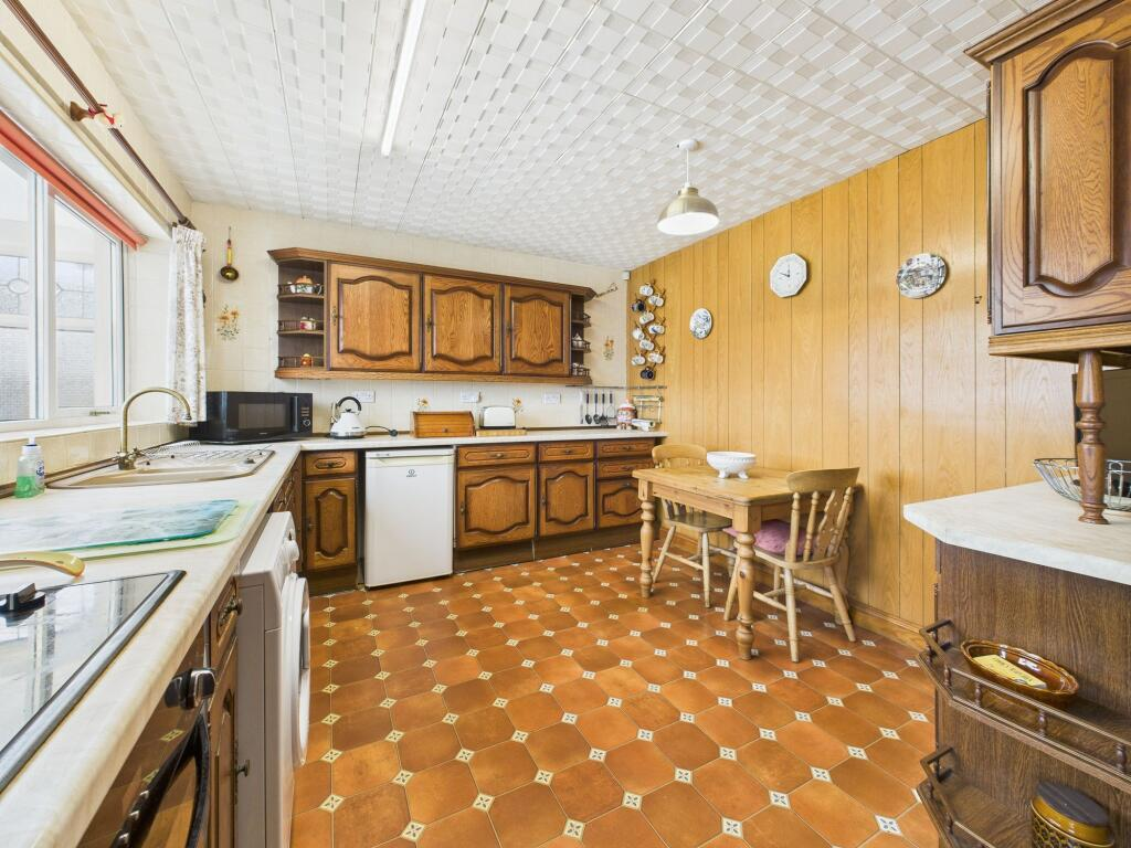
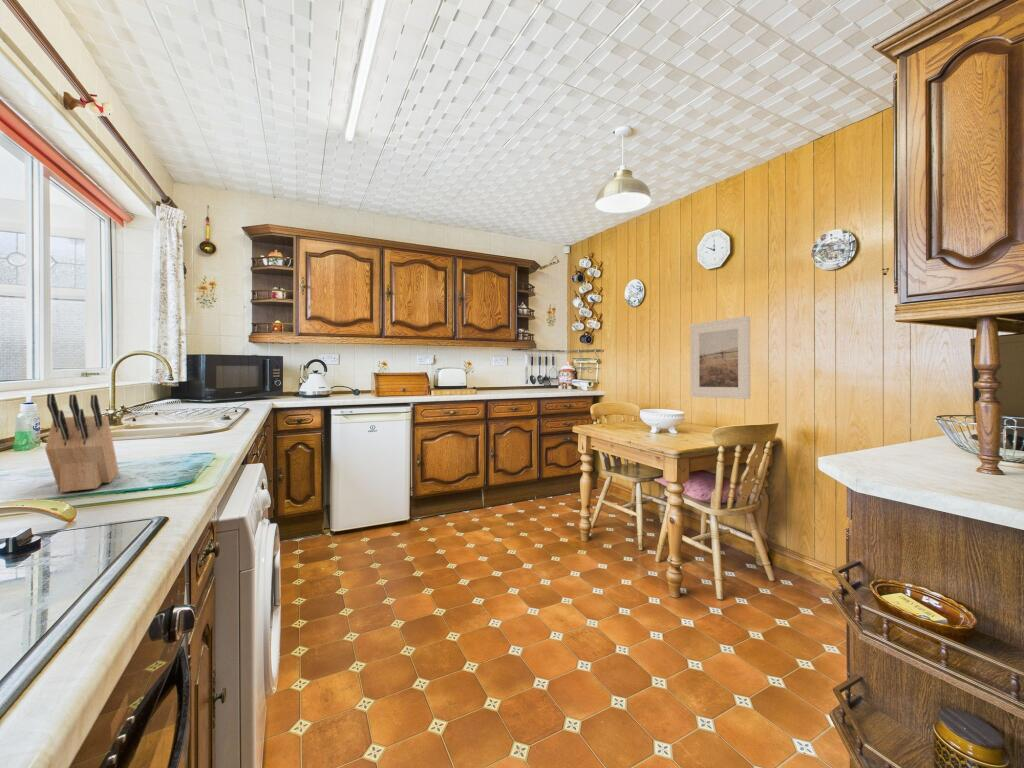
+ knife block (84, 439)
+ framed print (718, 359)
